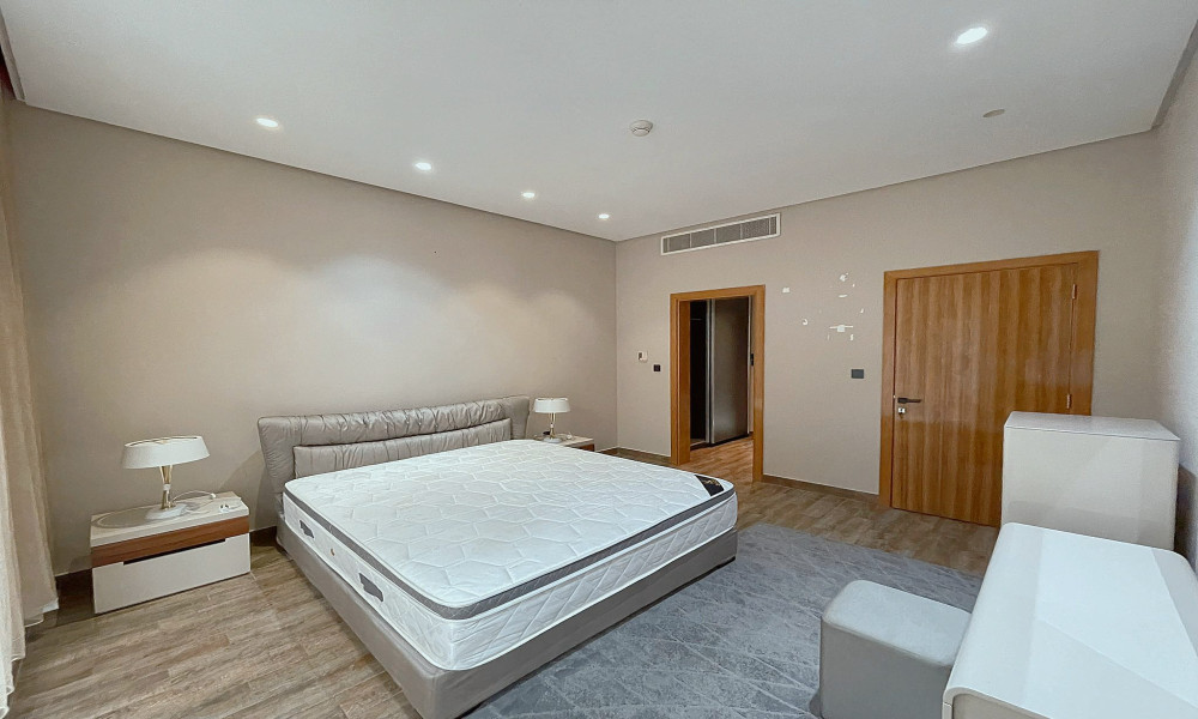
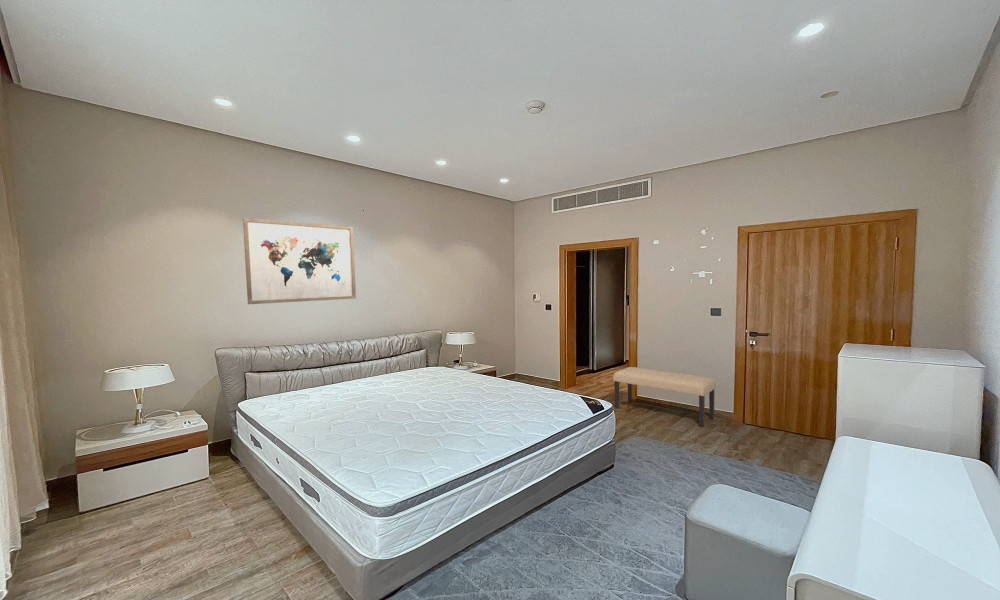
+ bench (664, 389)
+ wall art (304, 262)
